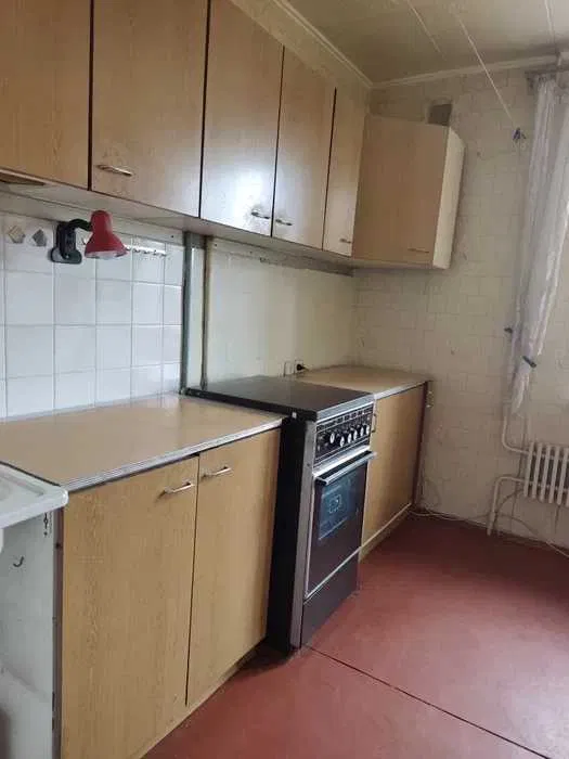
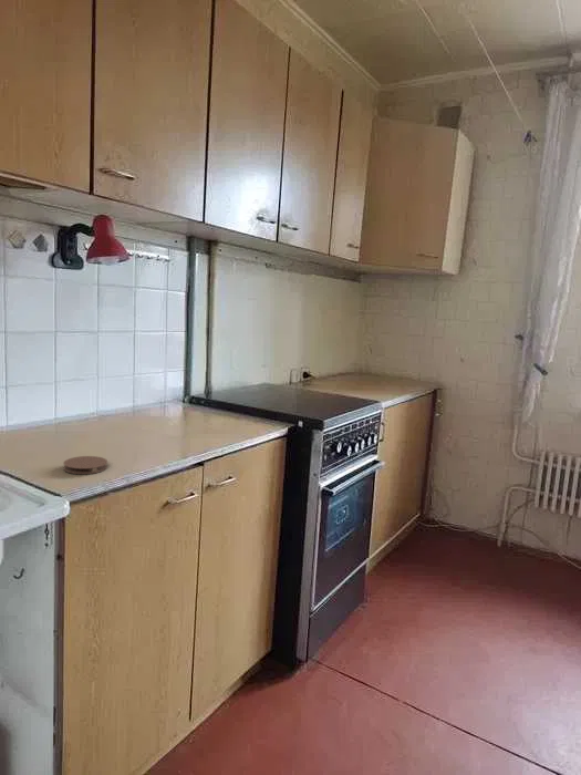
+ coaster (85, 464)
